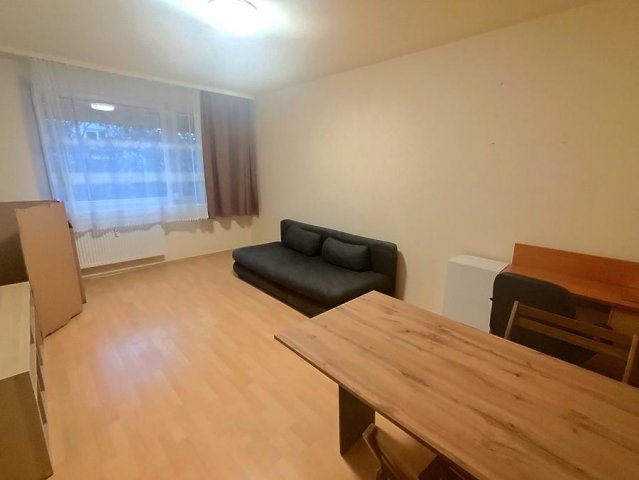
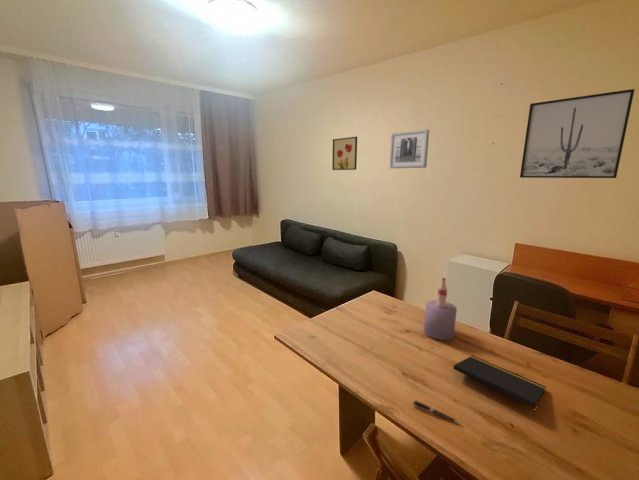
+ bottle (441, 305)
+ pen (436, 411)
+ wall art (570, 138)
+ notepad (498, 377)
+ wall art (344, 154)
+ wall art (408, 150)
